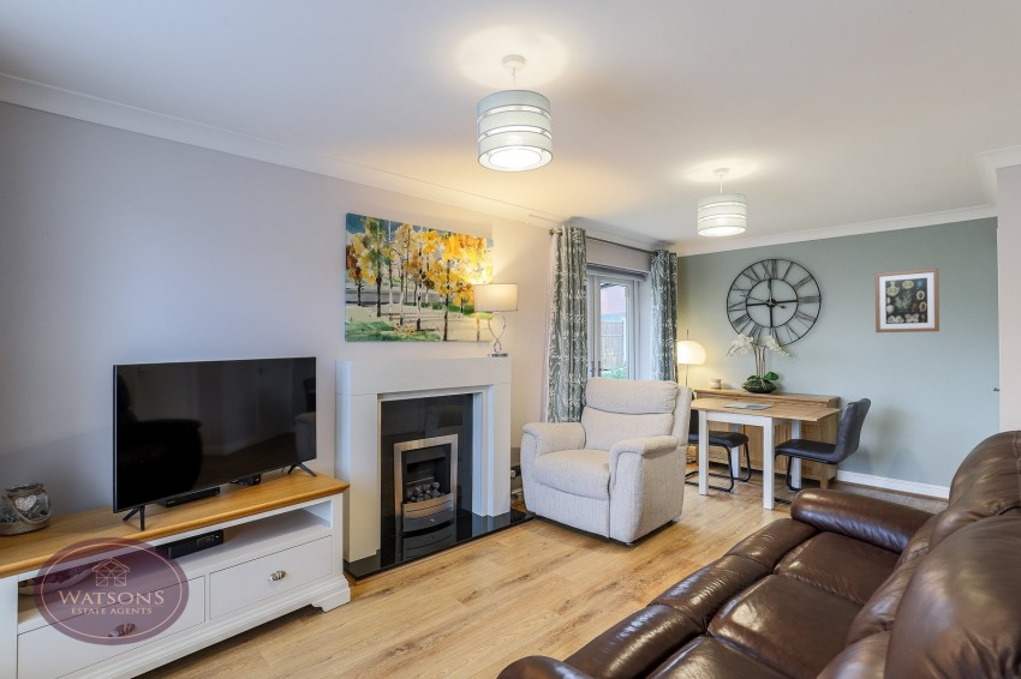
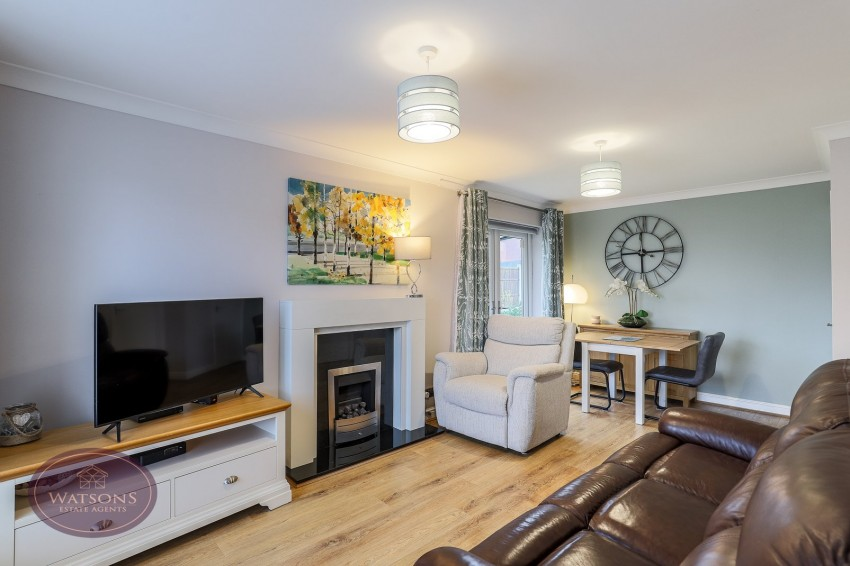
- wall art (906, 301)
